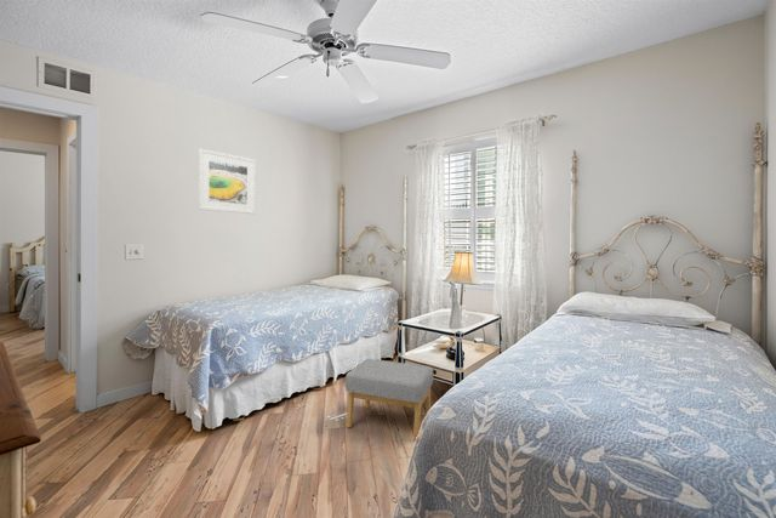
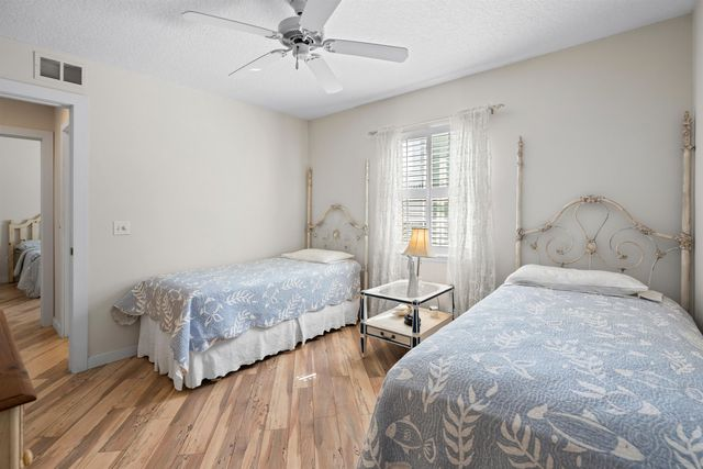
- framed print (228, 183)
- footstool (389, 394)
